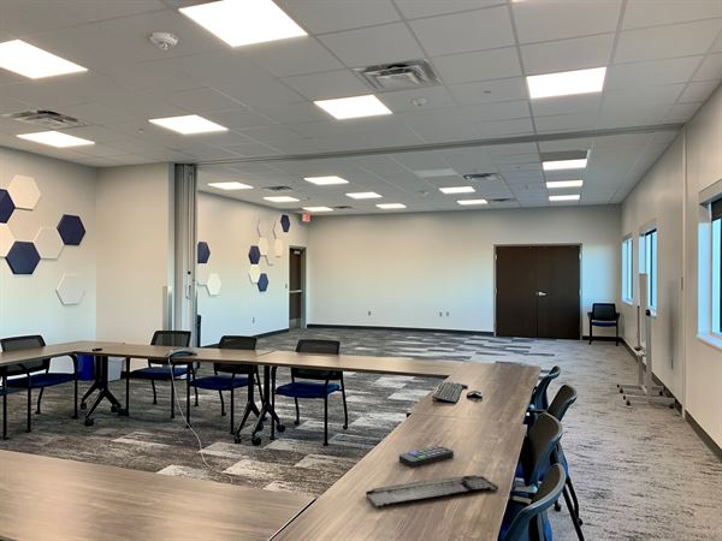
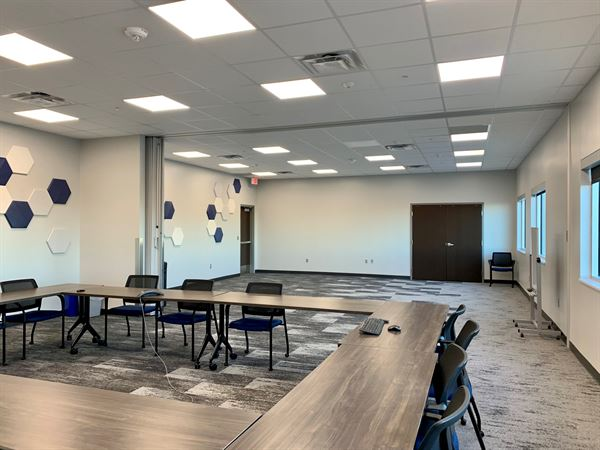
- remote control (426, 454)
- keyboard (432, 489)
